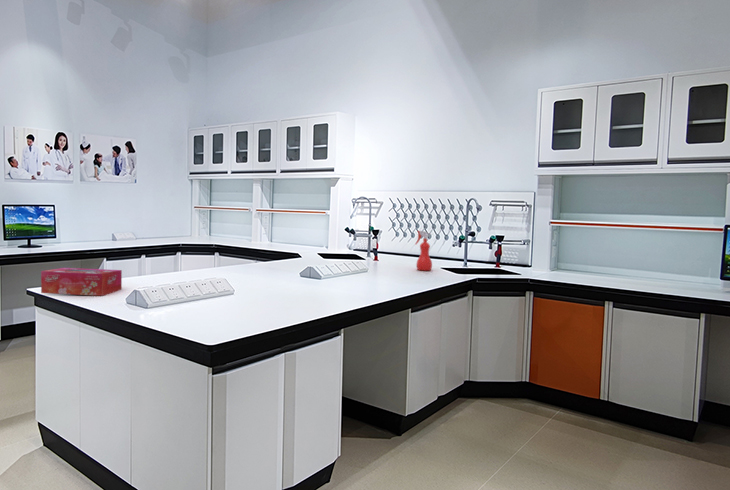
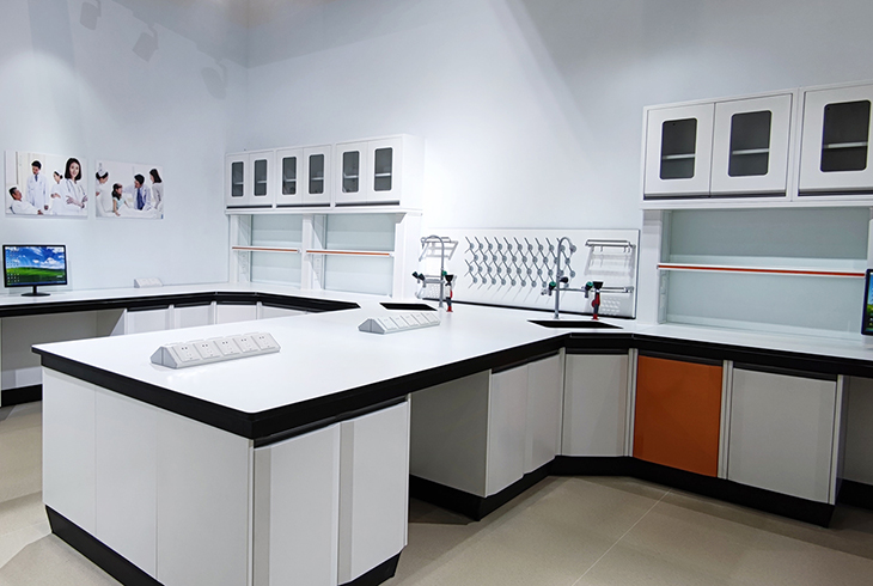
- tissue box (82, 281)
- spray bottle (423, 250)
